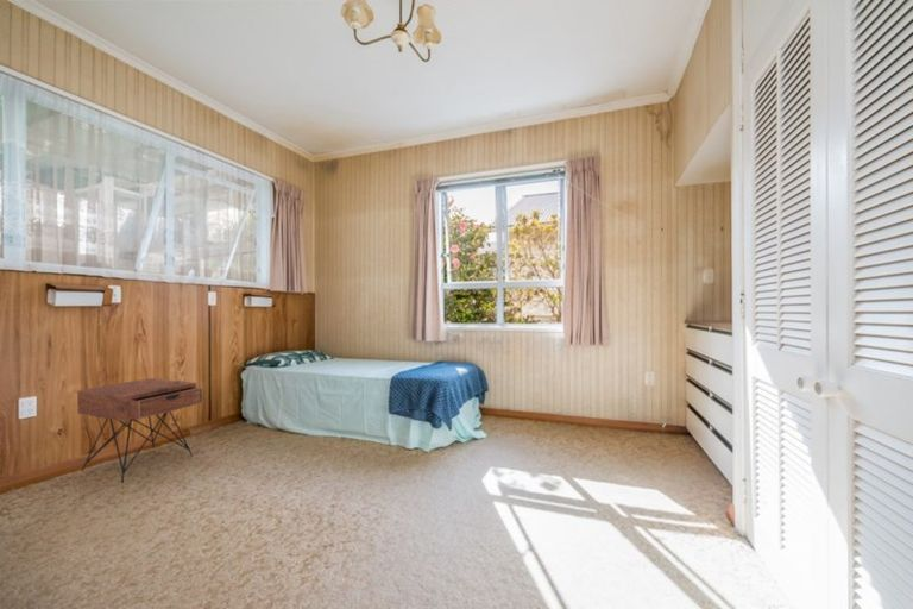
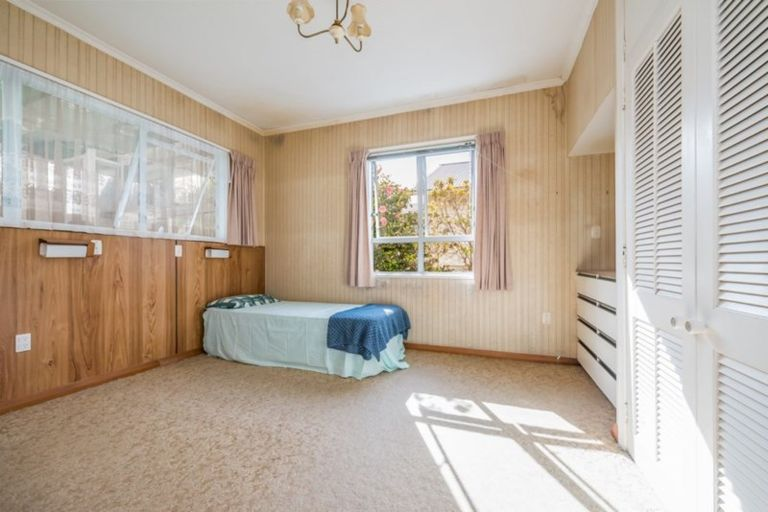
- nightstand (144, 425)
